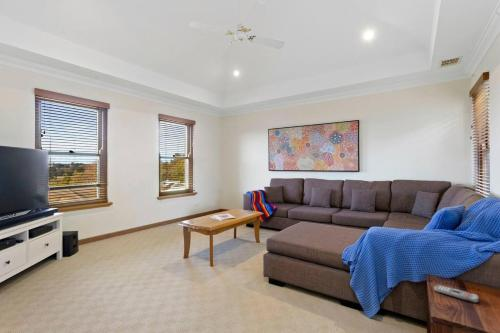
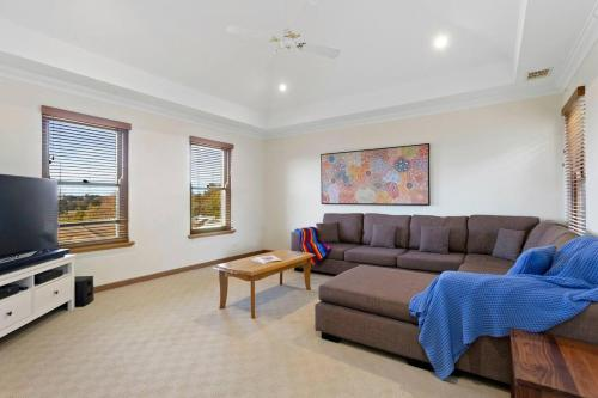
- remote control (455, 293)
